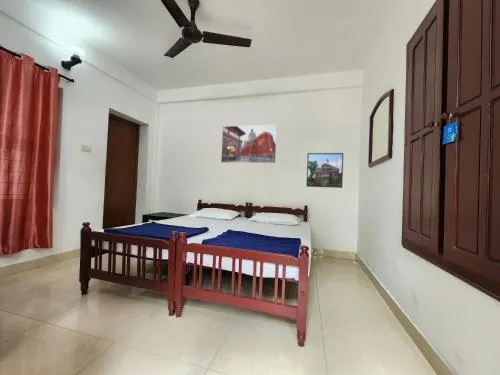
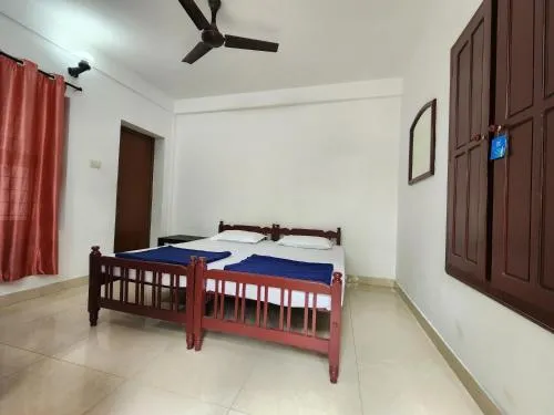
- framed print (324, 170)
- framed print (248, 144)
